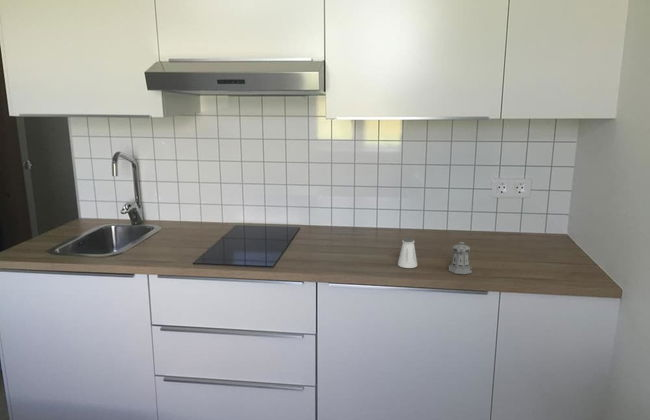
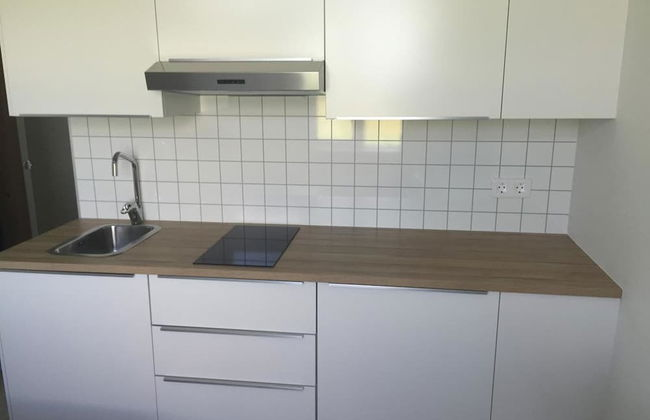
- pepper shaker (460, 257)
- saltshaker (408, 252)
